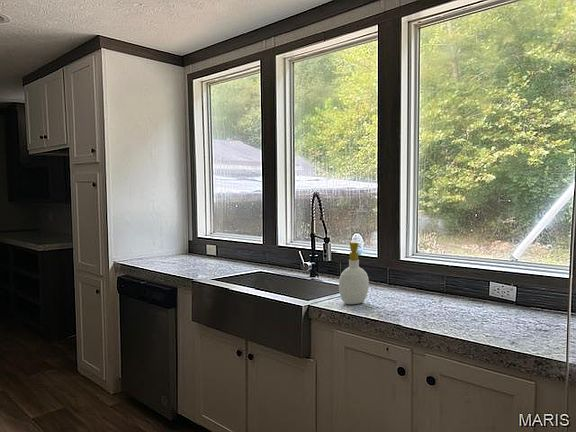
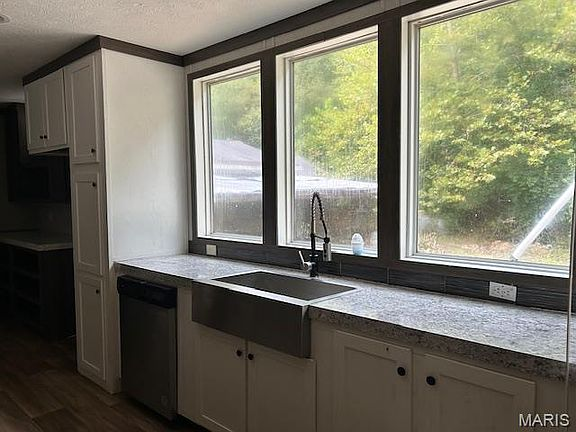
- soap bottle (354, 273)
